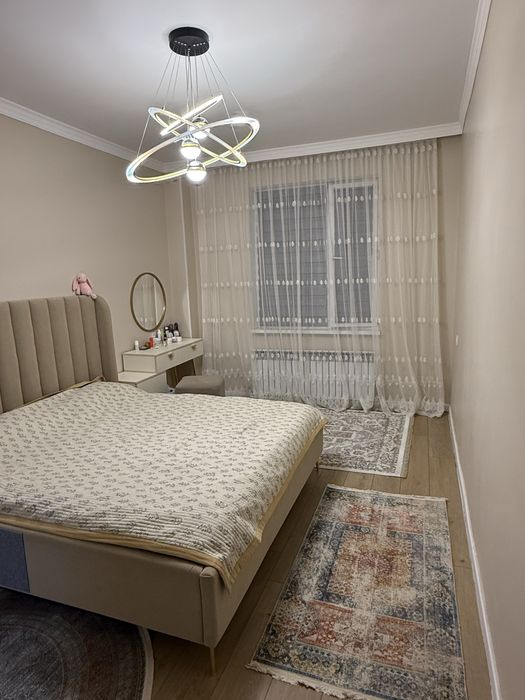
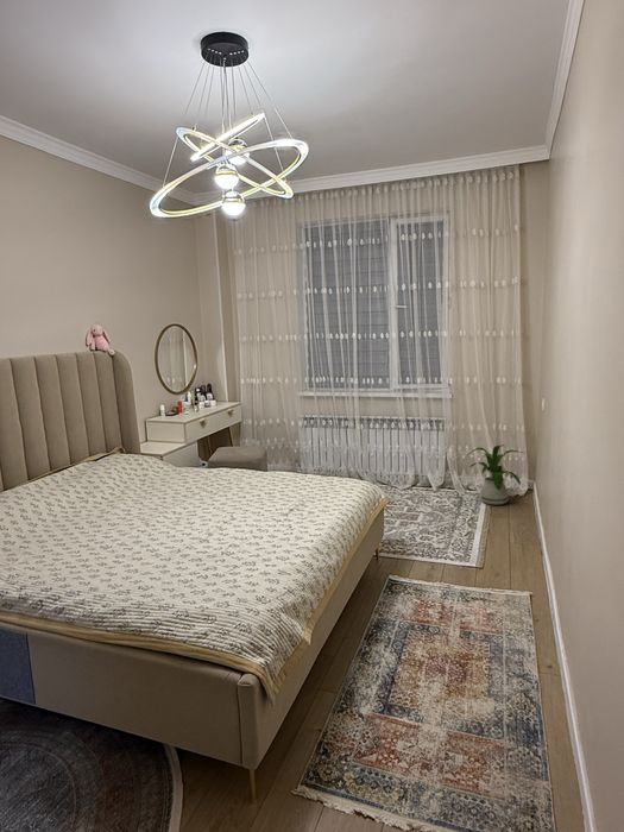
+ house plant (496, 469)
